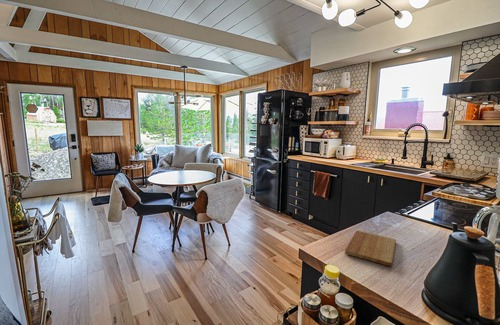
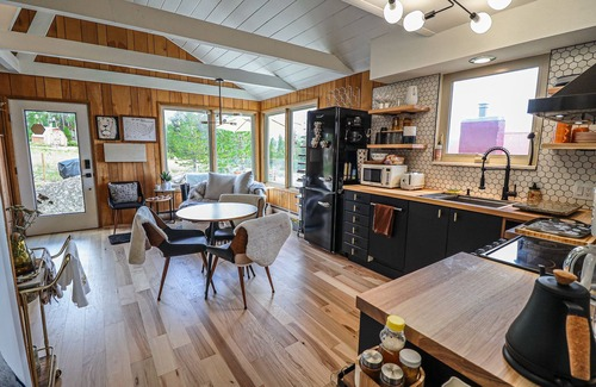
- cutting board (371, 246)
